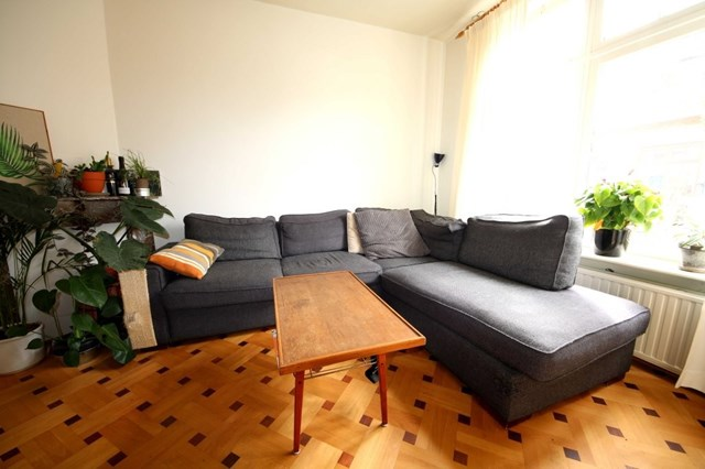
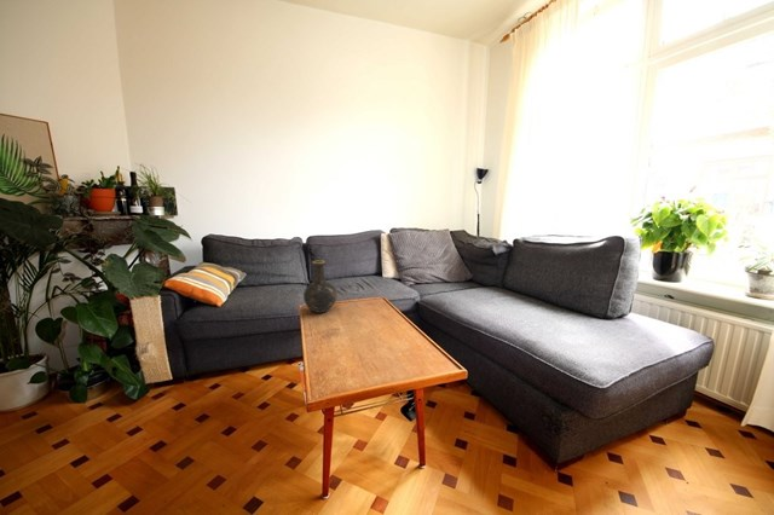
+ vase (319, 287)
